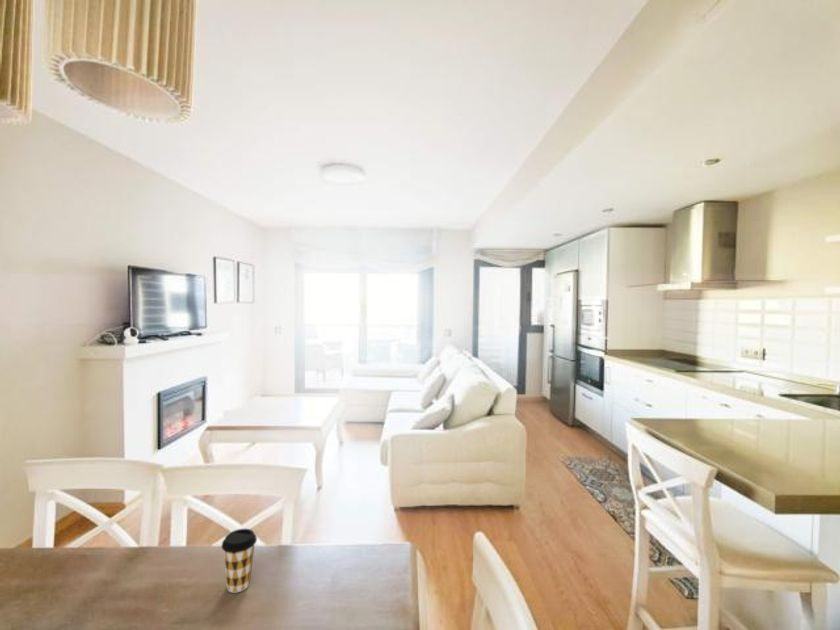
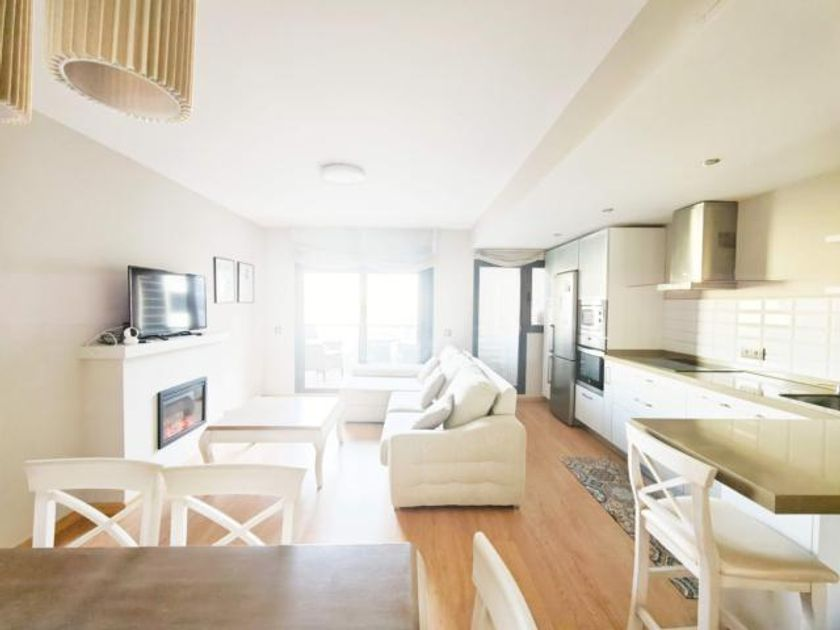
- coffee cup (239, 560)
